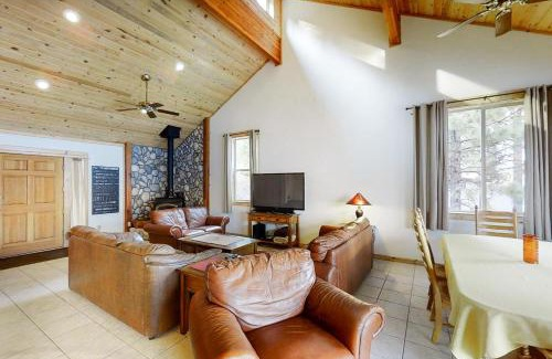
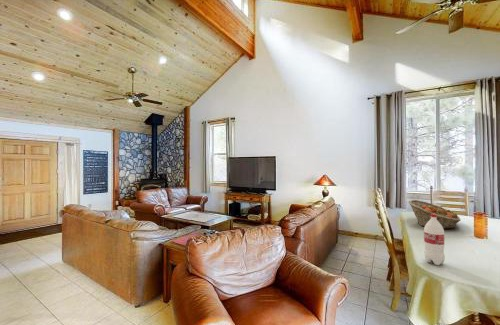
+ bottle (434, 238)
+ fruit basket (433, 213)
